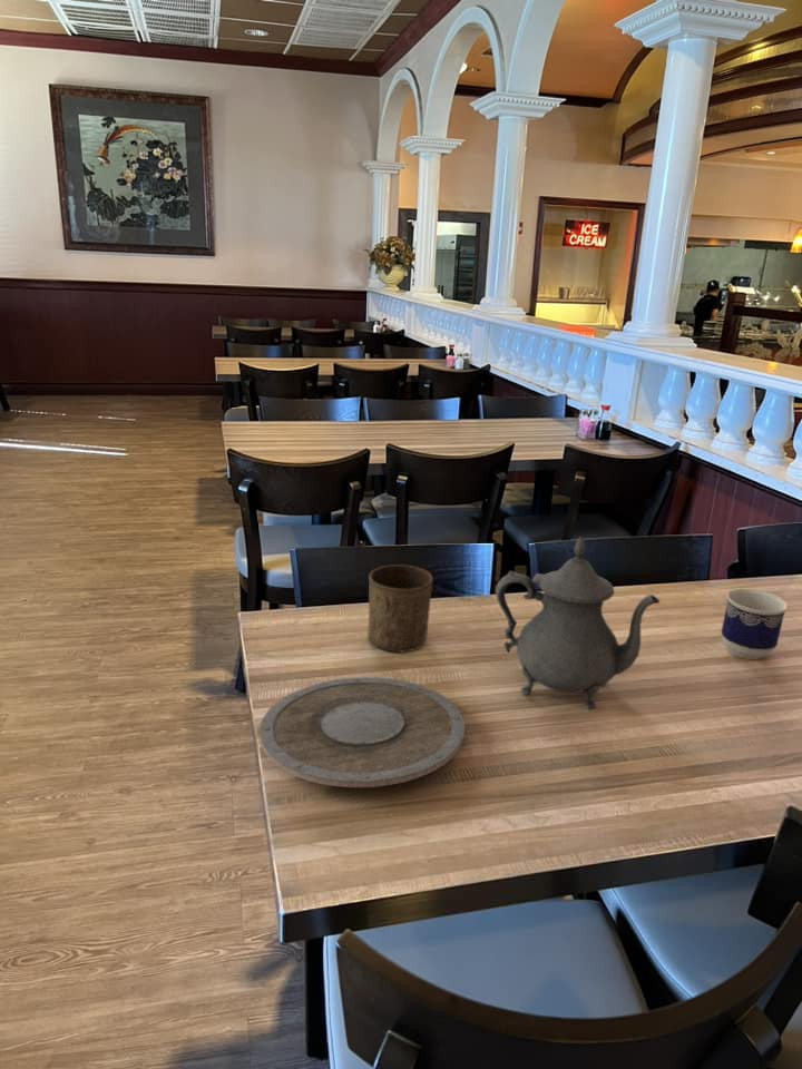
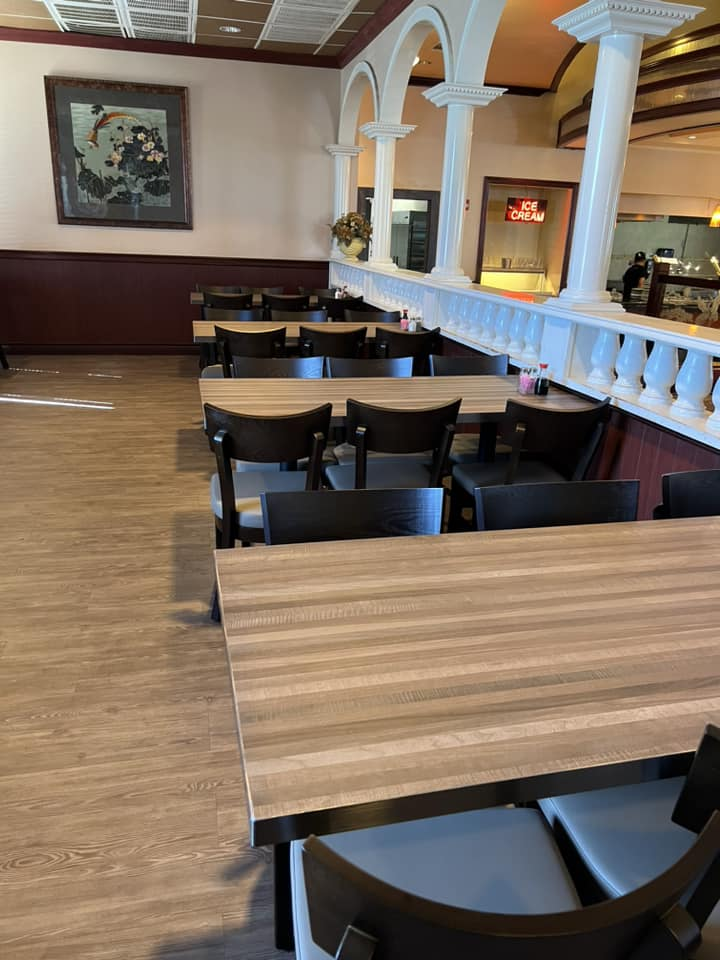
- cup (755, 624)
- cup (399, 608)
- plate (362, 724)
- teapot (571, 614)
